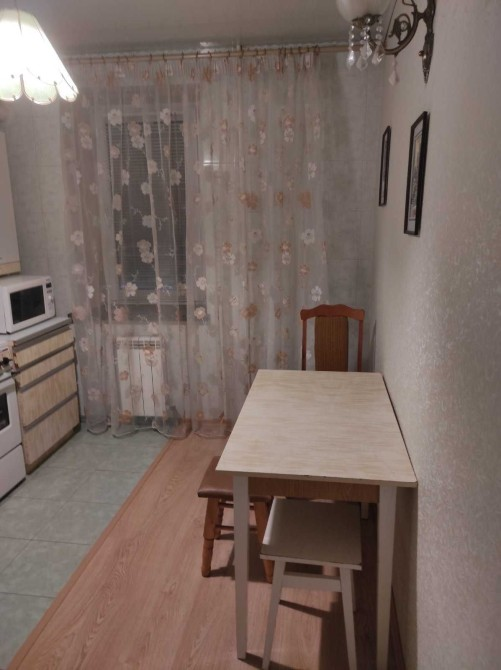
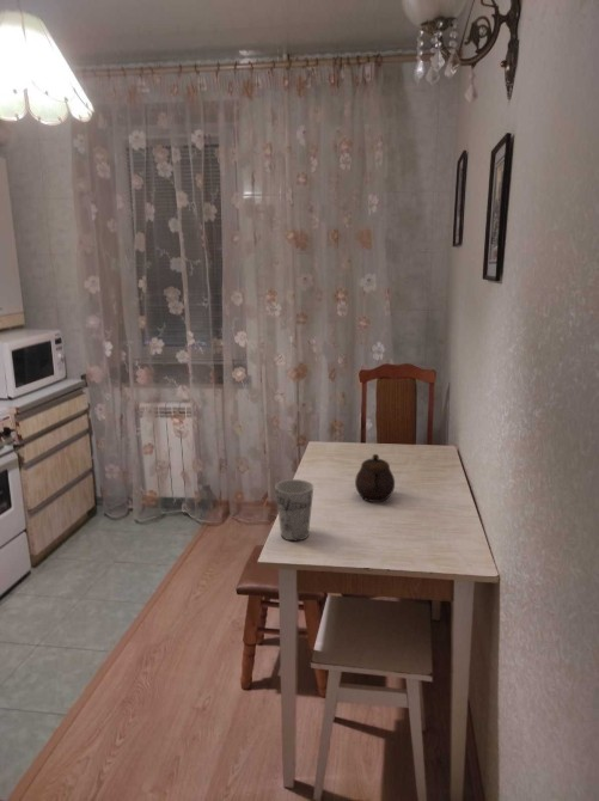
+ cup (294, 510)
+ teapot (374, 475)
